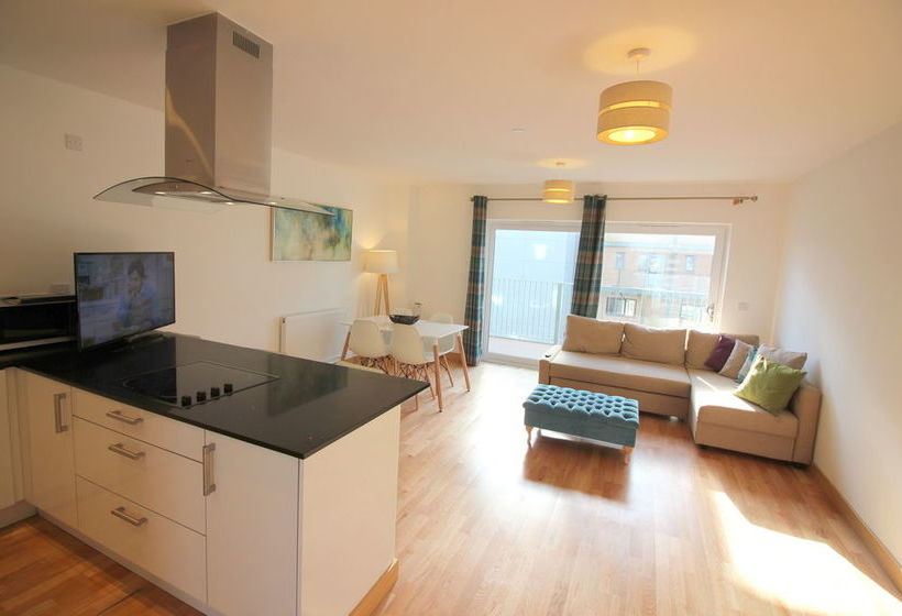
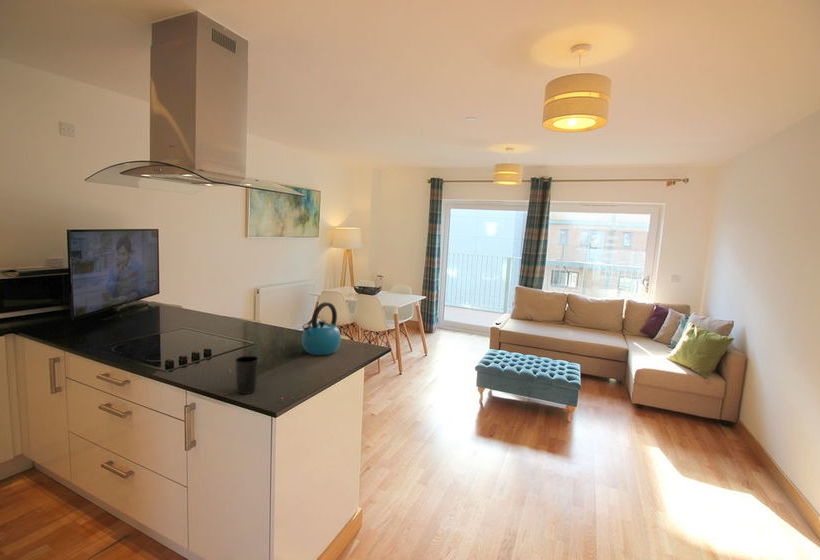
+ cup (246, 374)
+ kettle (320, 327)
